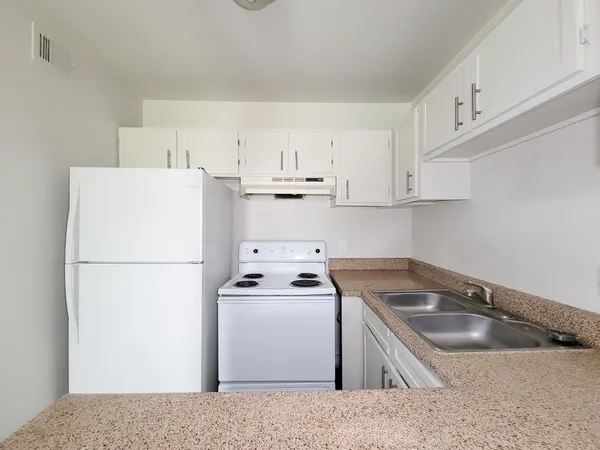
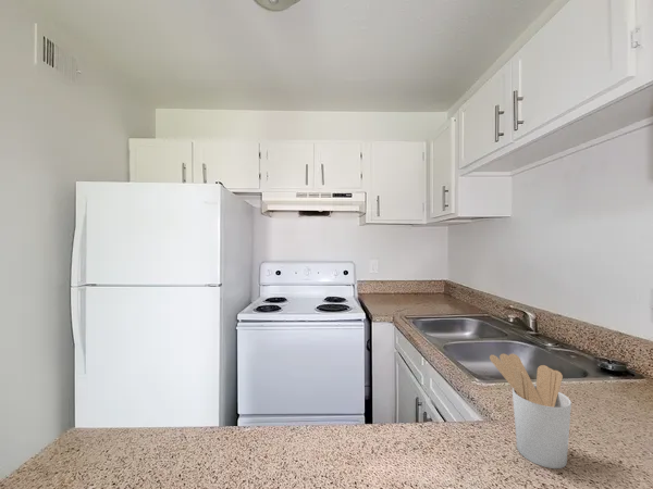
+ utensil holder (528, 403)
